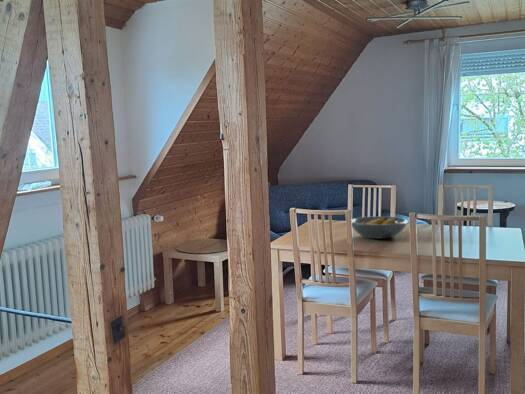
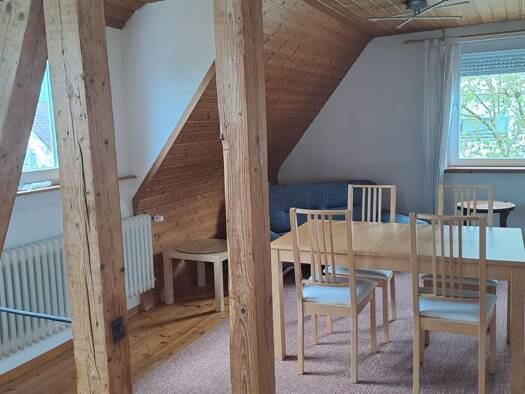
- fruit bowl (378, 226)
